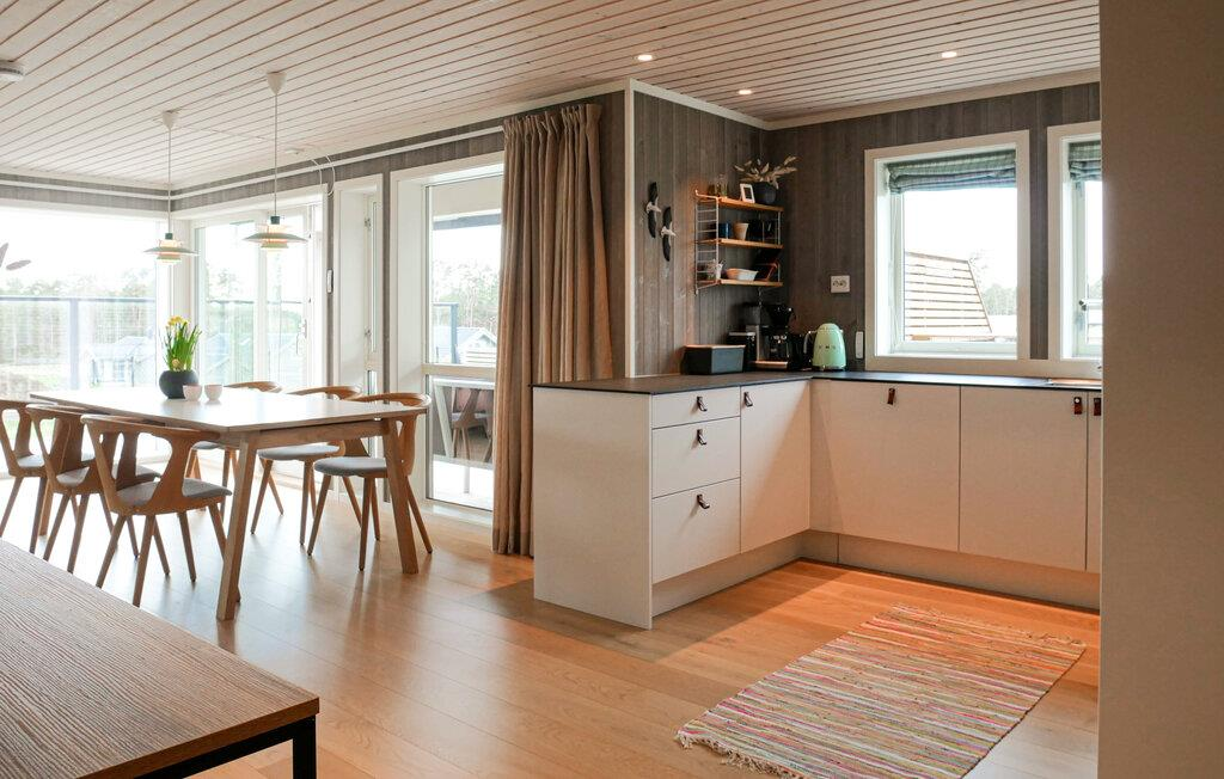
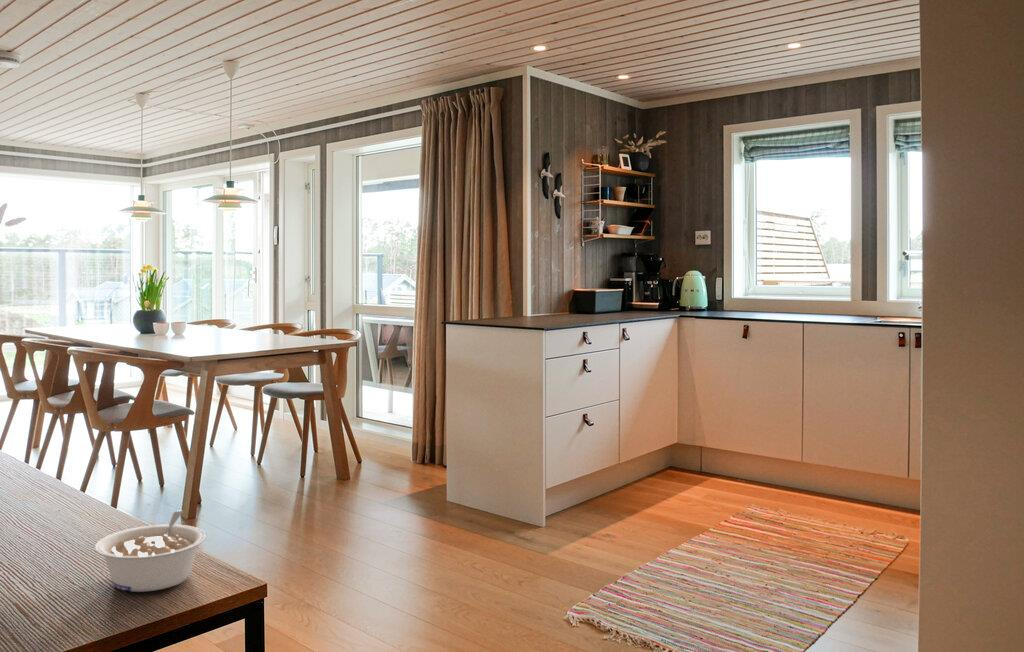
+ legume (151, 554)
